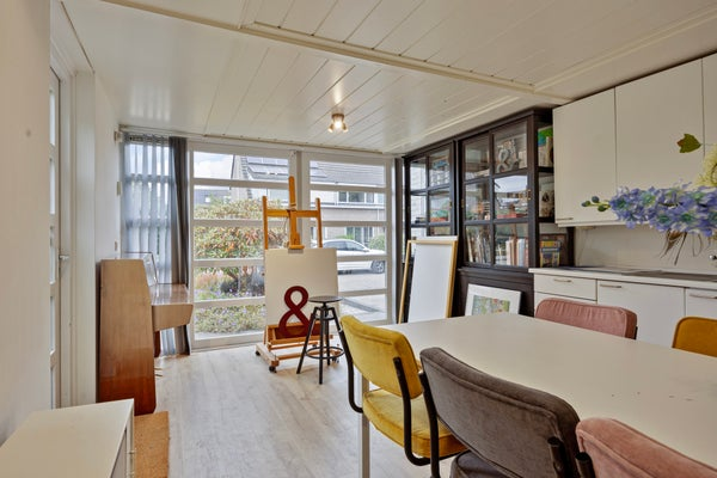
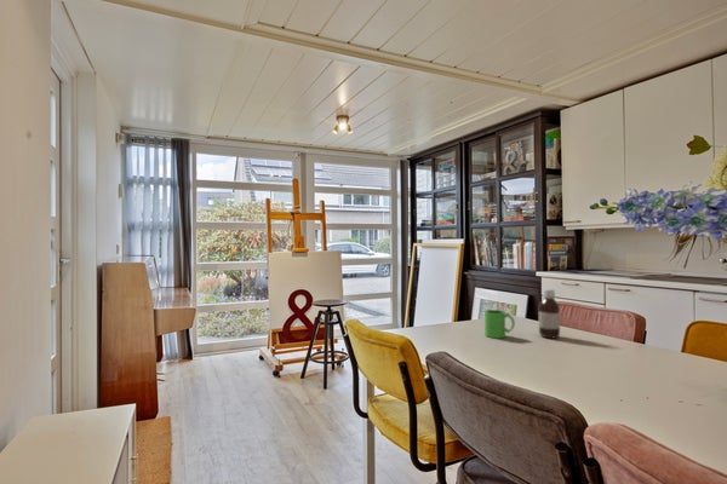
+ mug (499, 323)
+ bottle (549, 312)
